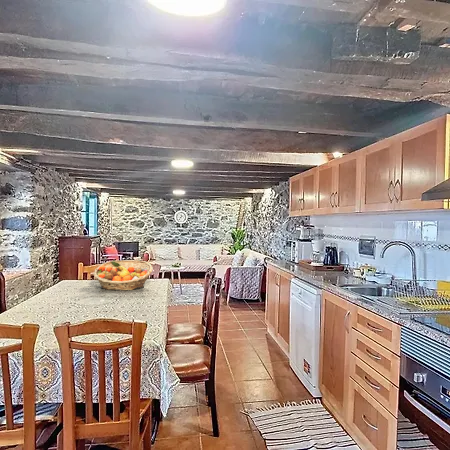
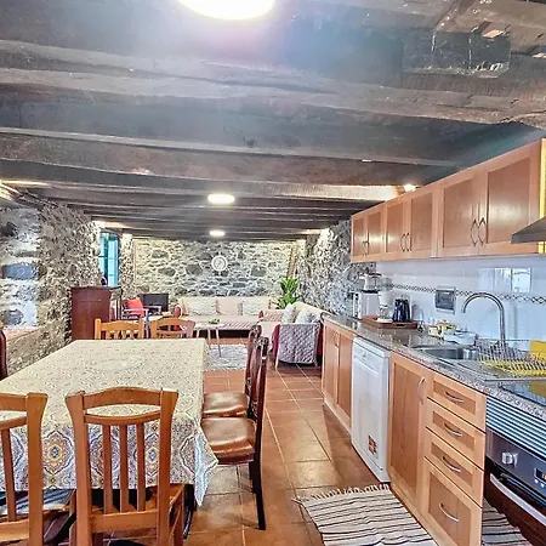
- fruit basket (123, 274)
